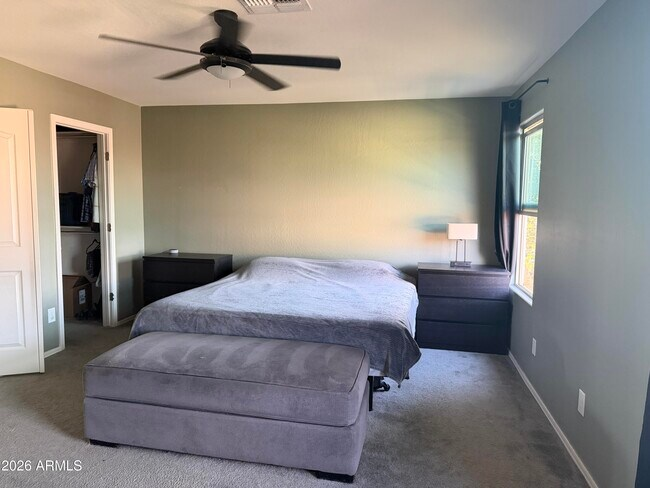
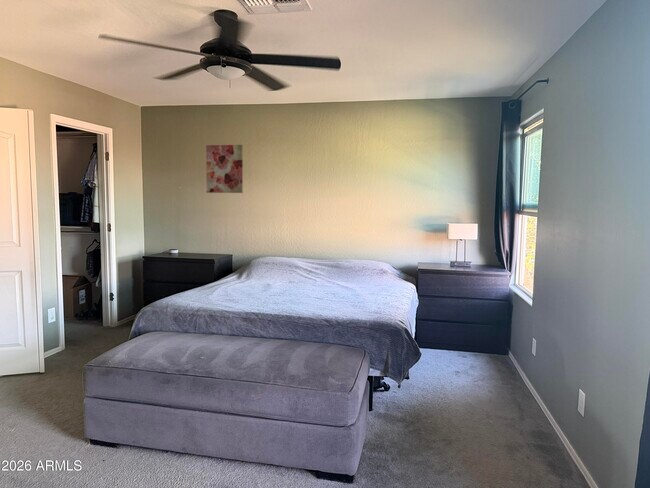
+ wall art (224, 169)
